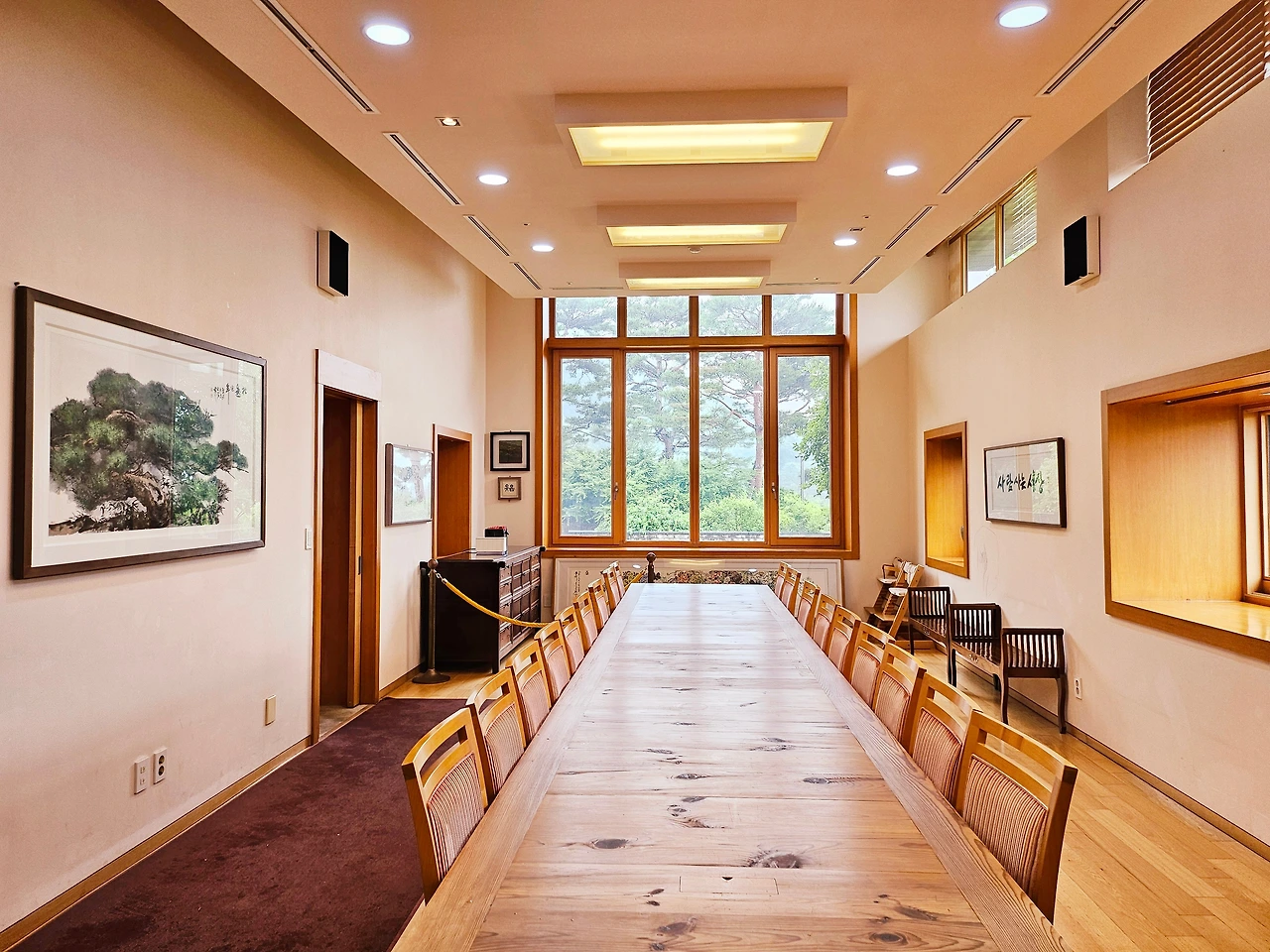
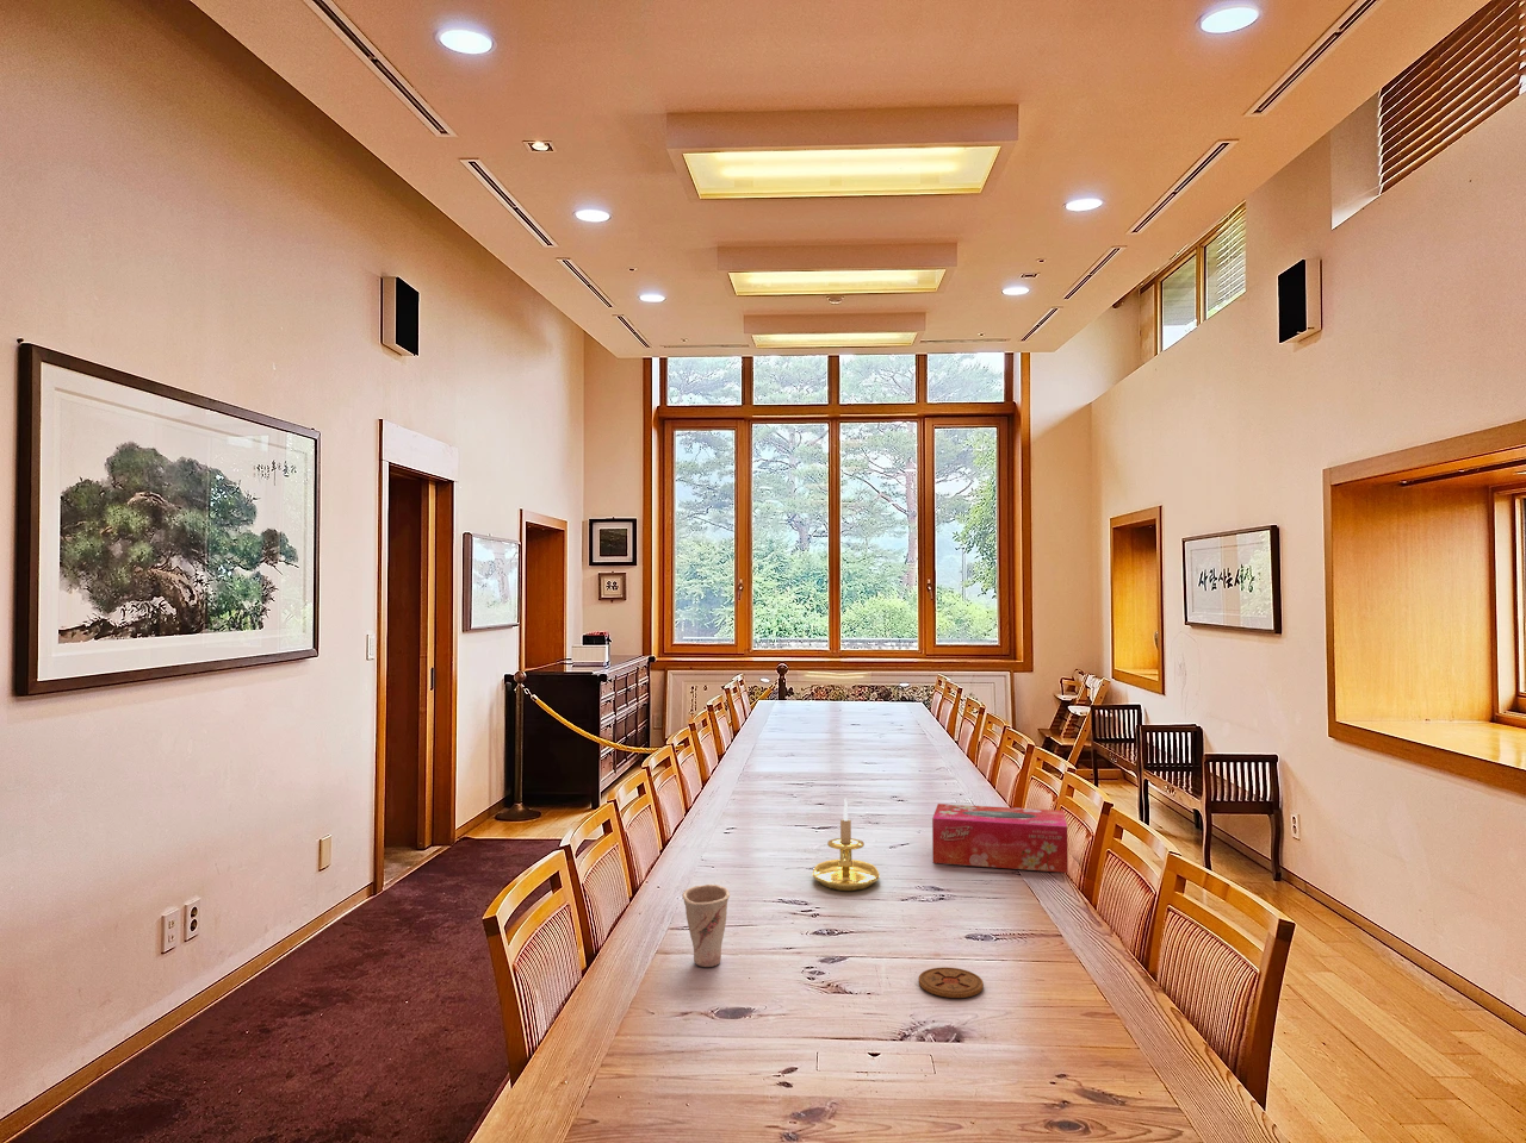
+ candle holder (845, 837)
+ cup (705, 928)
+ coaster (950, 981)
+ tissue box (999, 836)
